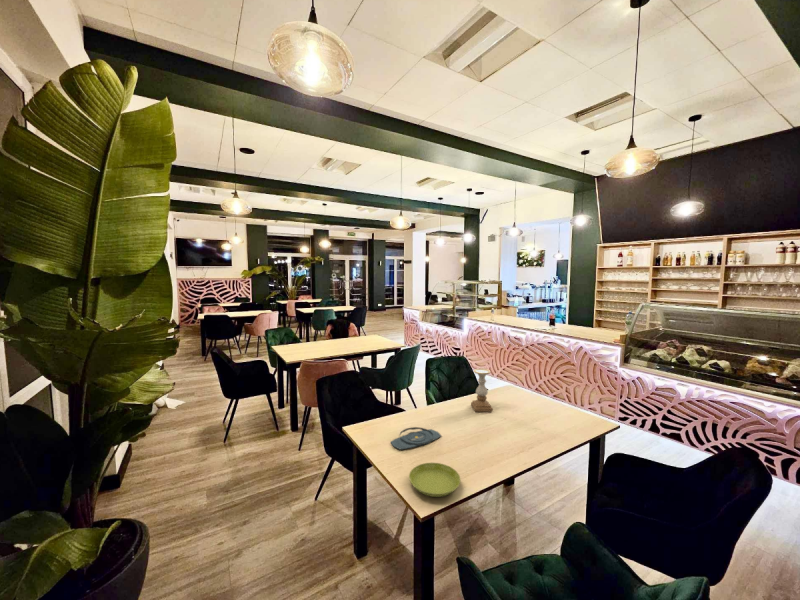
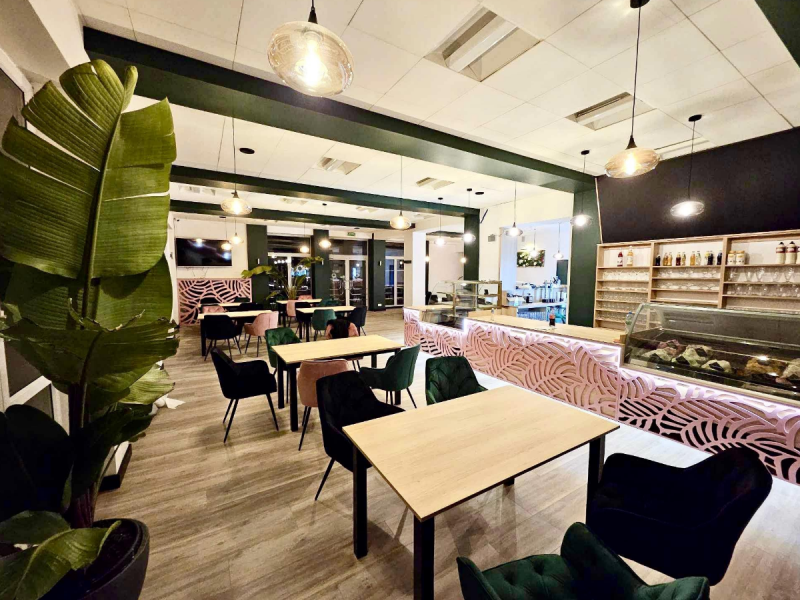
- saucer (434, 480)
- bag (416, 428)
- candle holder (481, 389)
